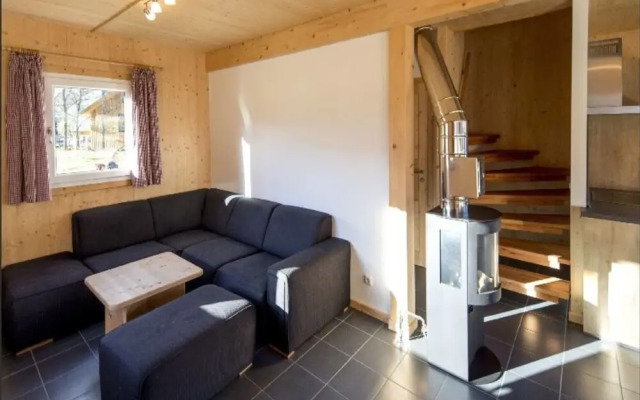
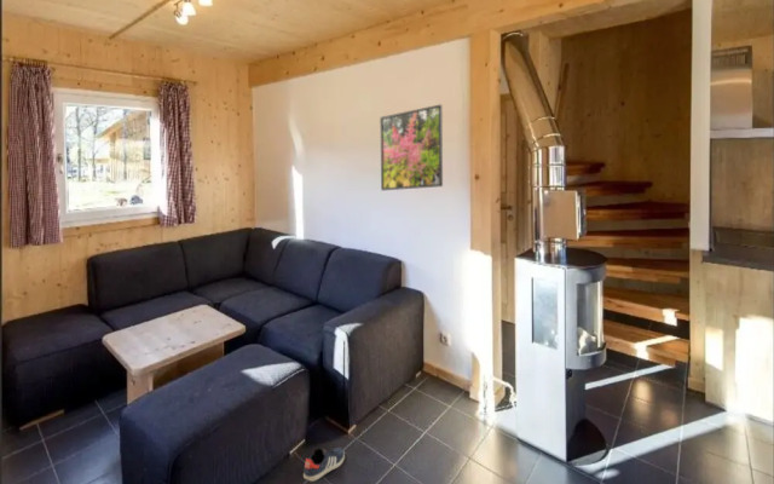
+ sneaker (325, 456)
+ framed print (409, 150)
